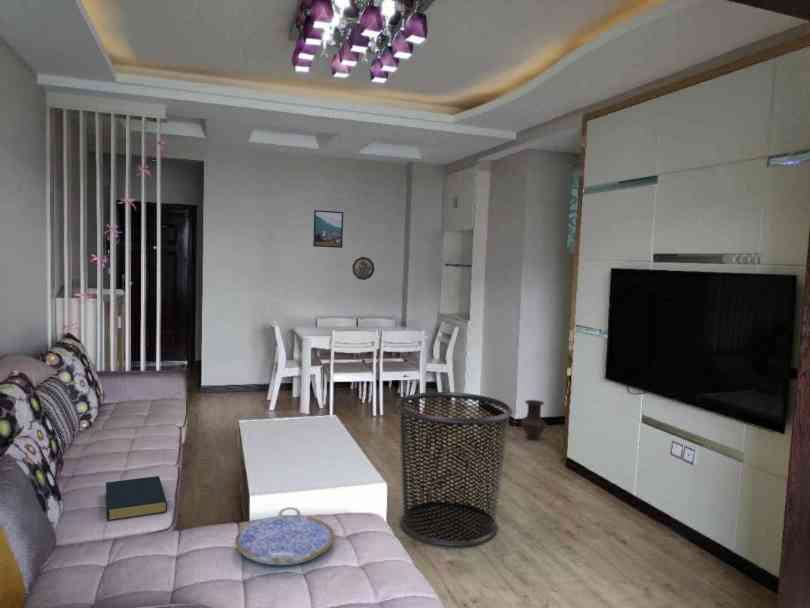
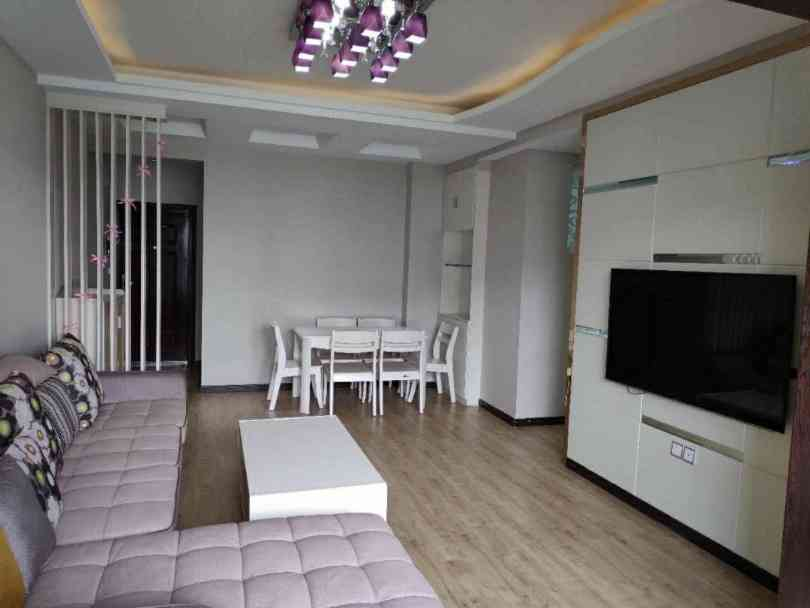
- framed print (328, 229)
- vase (534, 420)
- waste bin (450, 464)
- hardback book (135, 496)
- decorative plate (363, 268)
- serving tray (285, 537)
